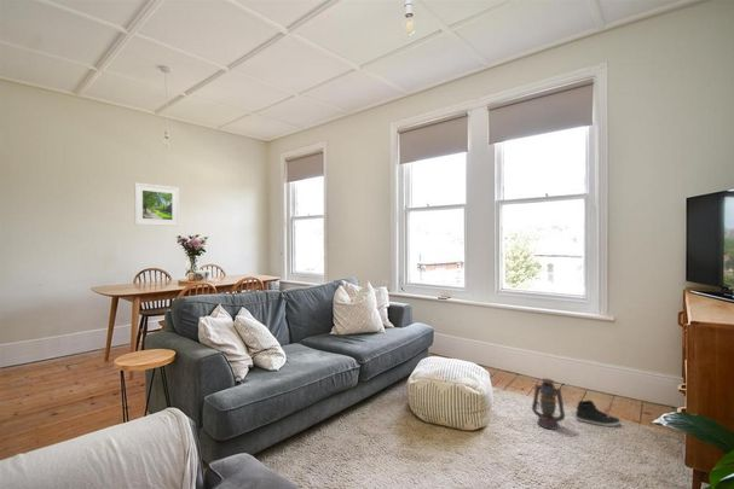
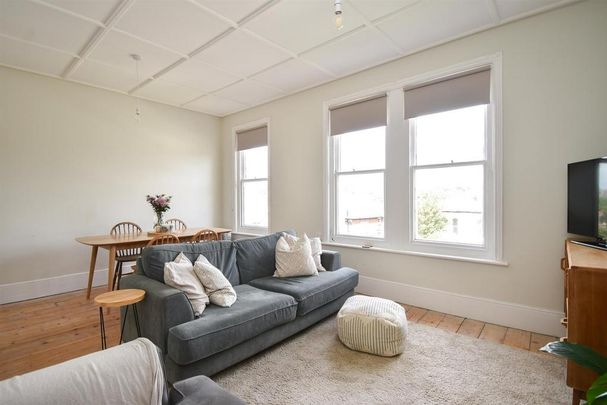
- lantern (548, 401)
- sneaker (597, 412)
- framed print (157, 205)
